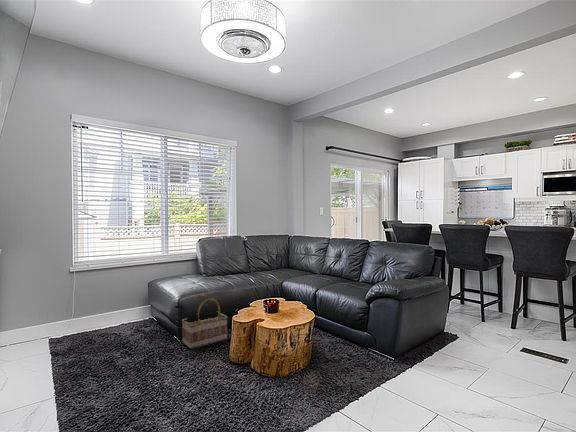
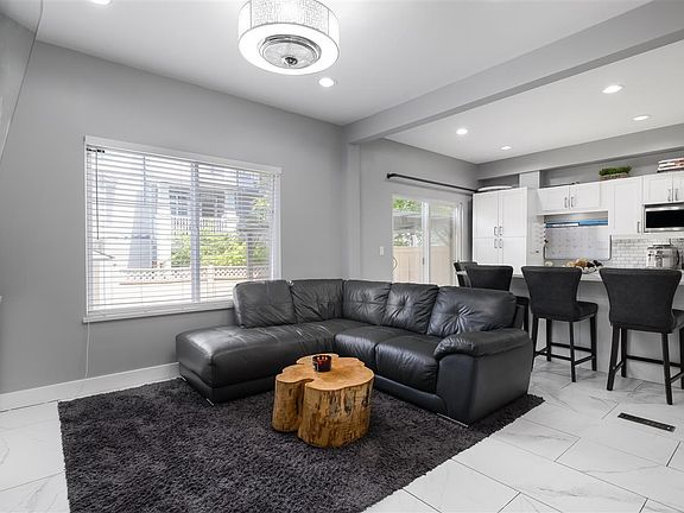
- basket (205, 319)
